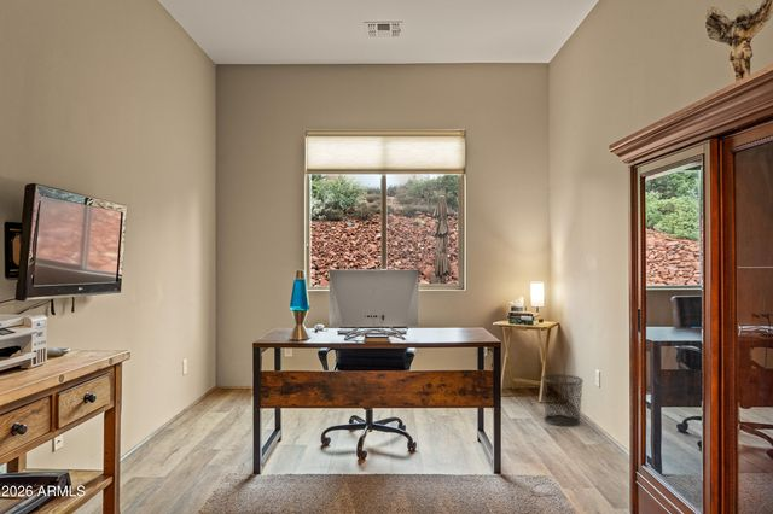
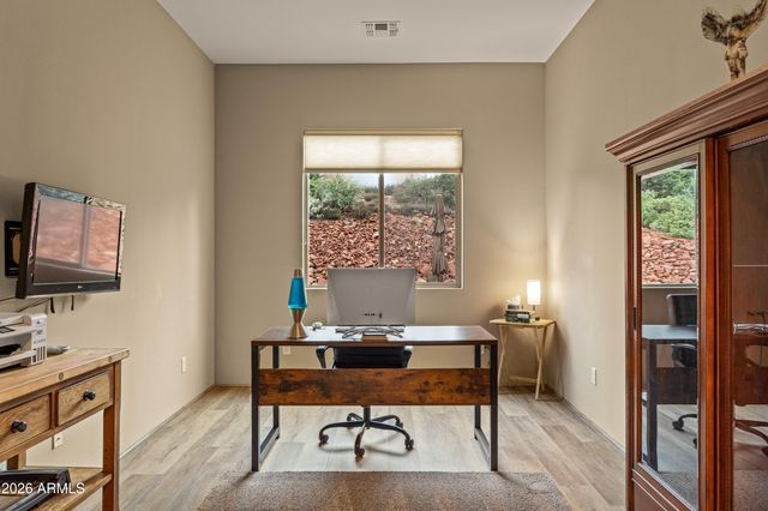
- waste bin (562, 399)
